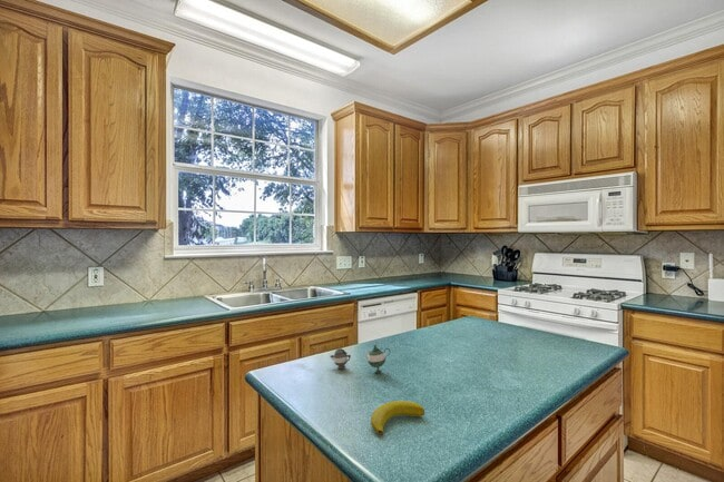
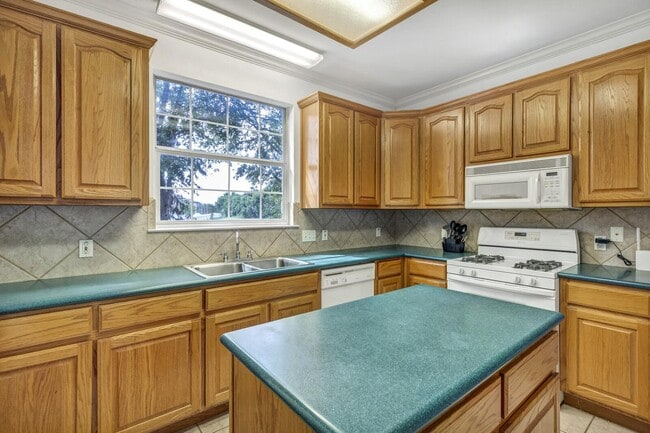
- teapot (365, 355)
- banana (394, 414)
